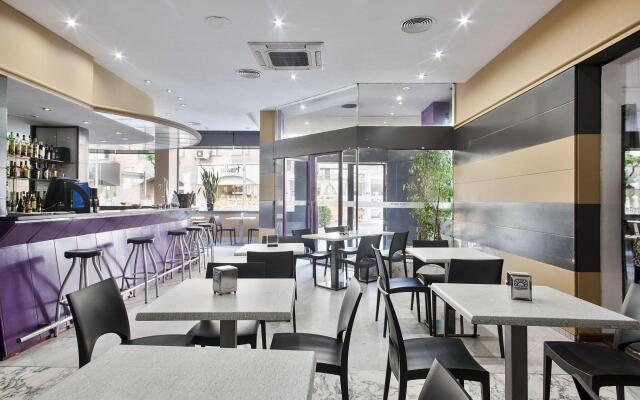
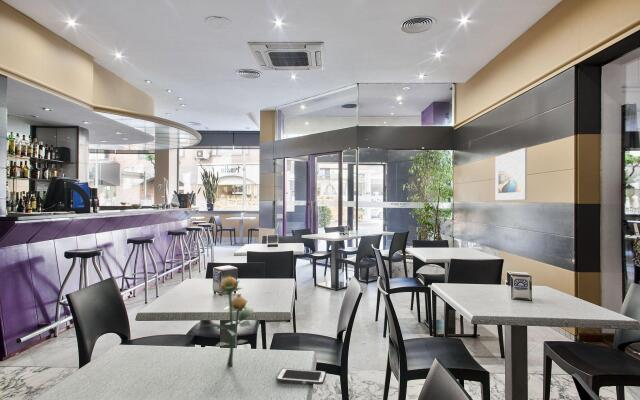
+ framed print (509, 176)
+ cell phone (301, 376)
+ flower (230, 319)
